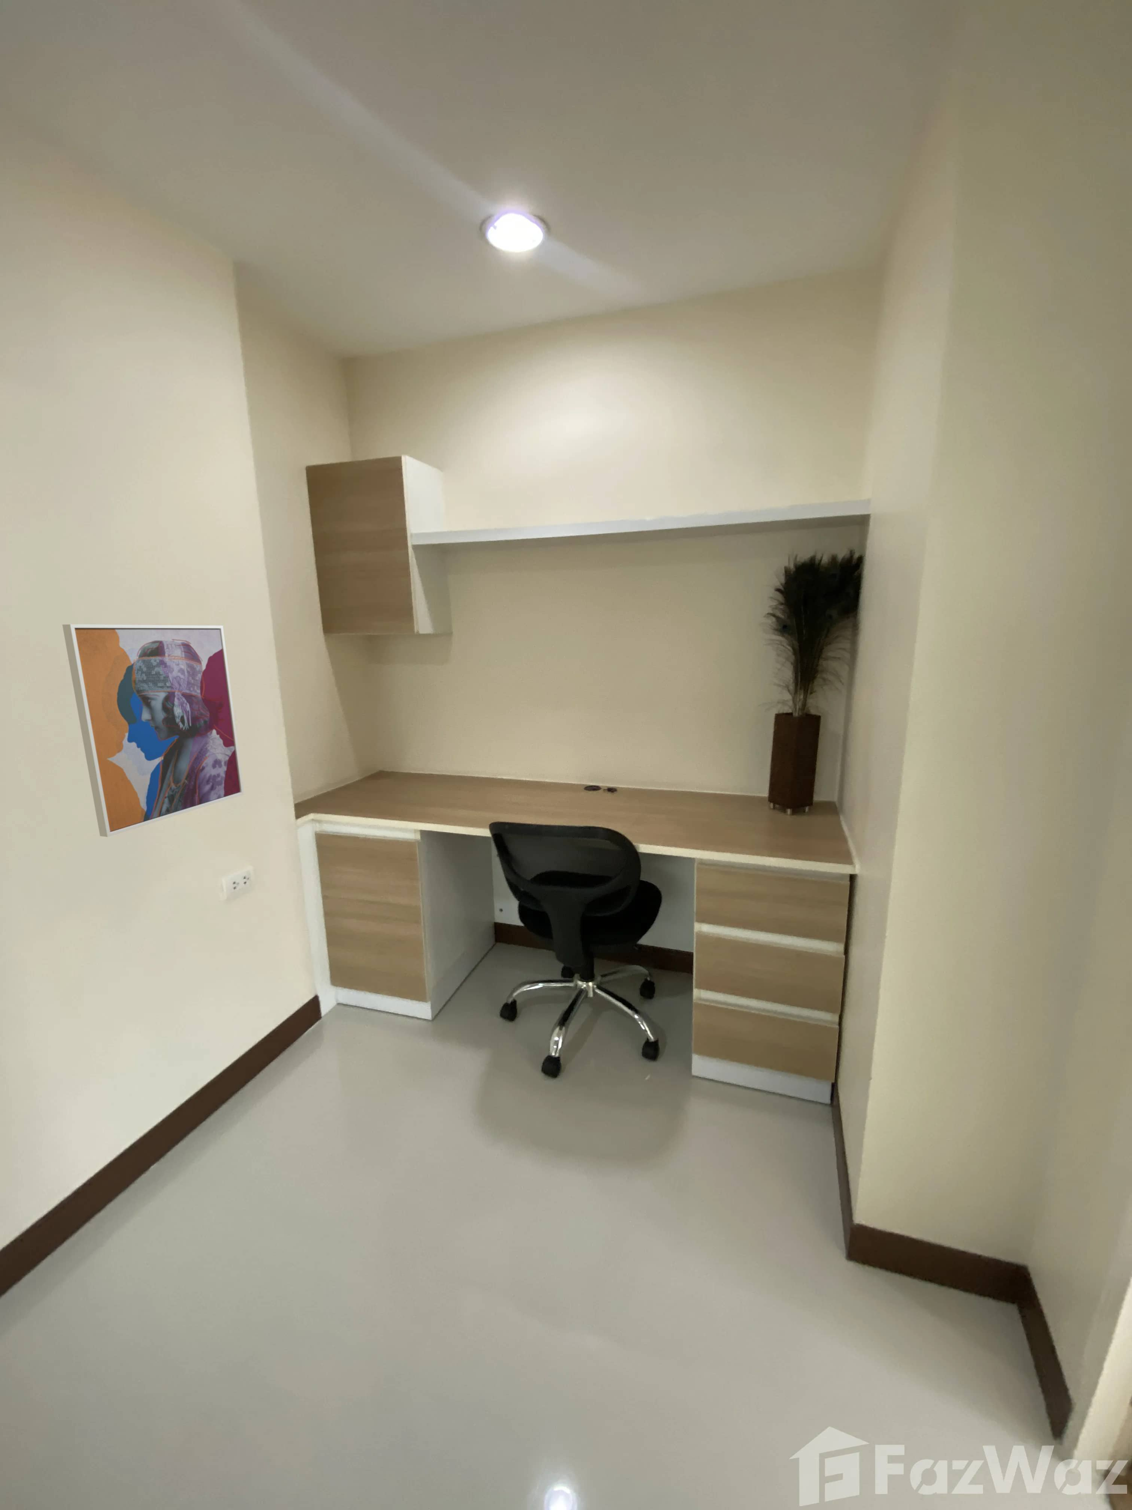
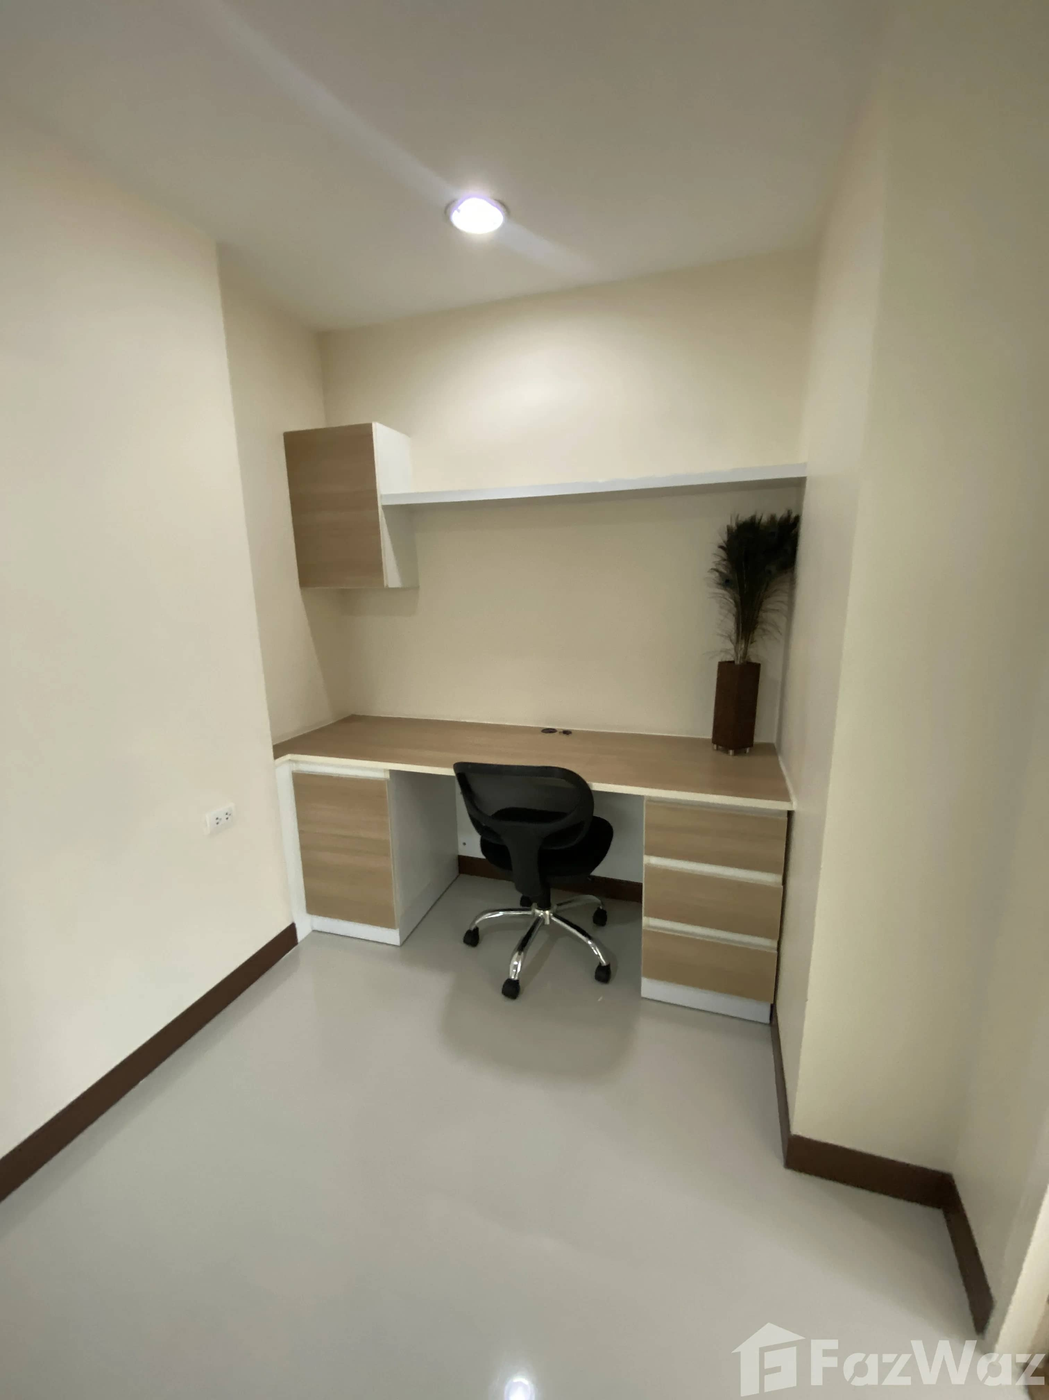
- wall art (166, 722)
